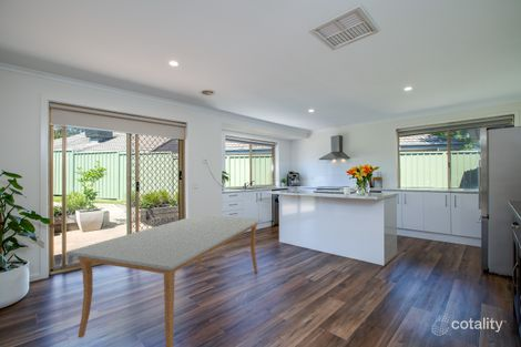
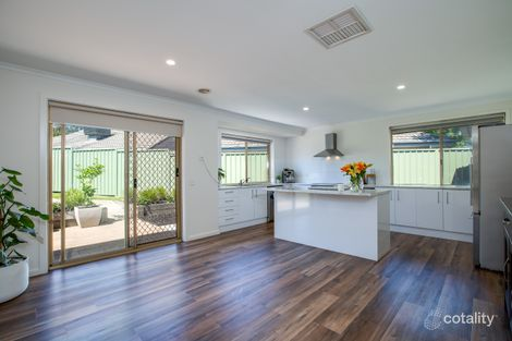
- dining table (188, 263)
